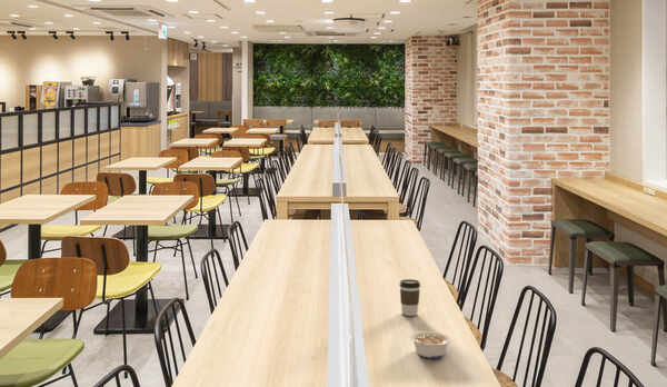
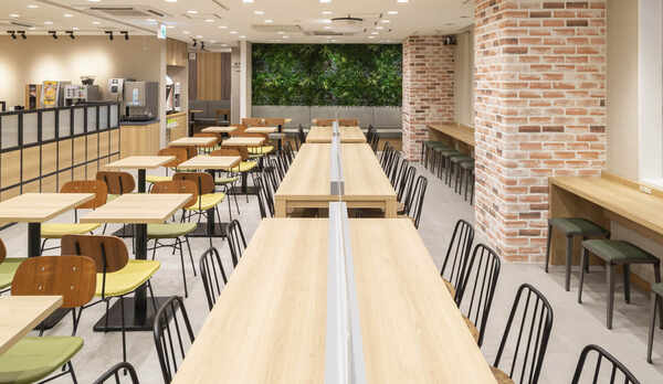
- coffee cup (409, 297)
- legume (430, 344)
